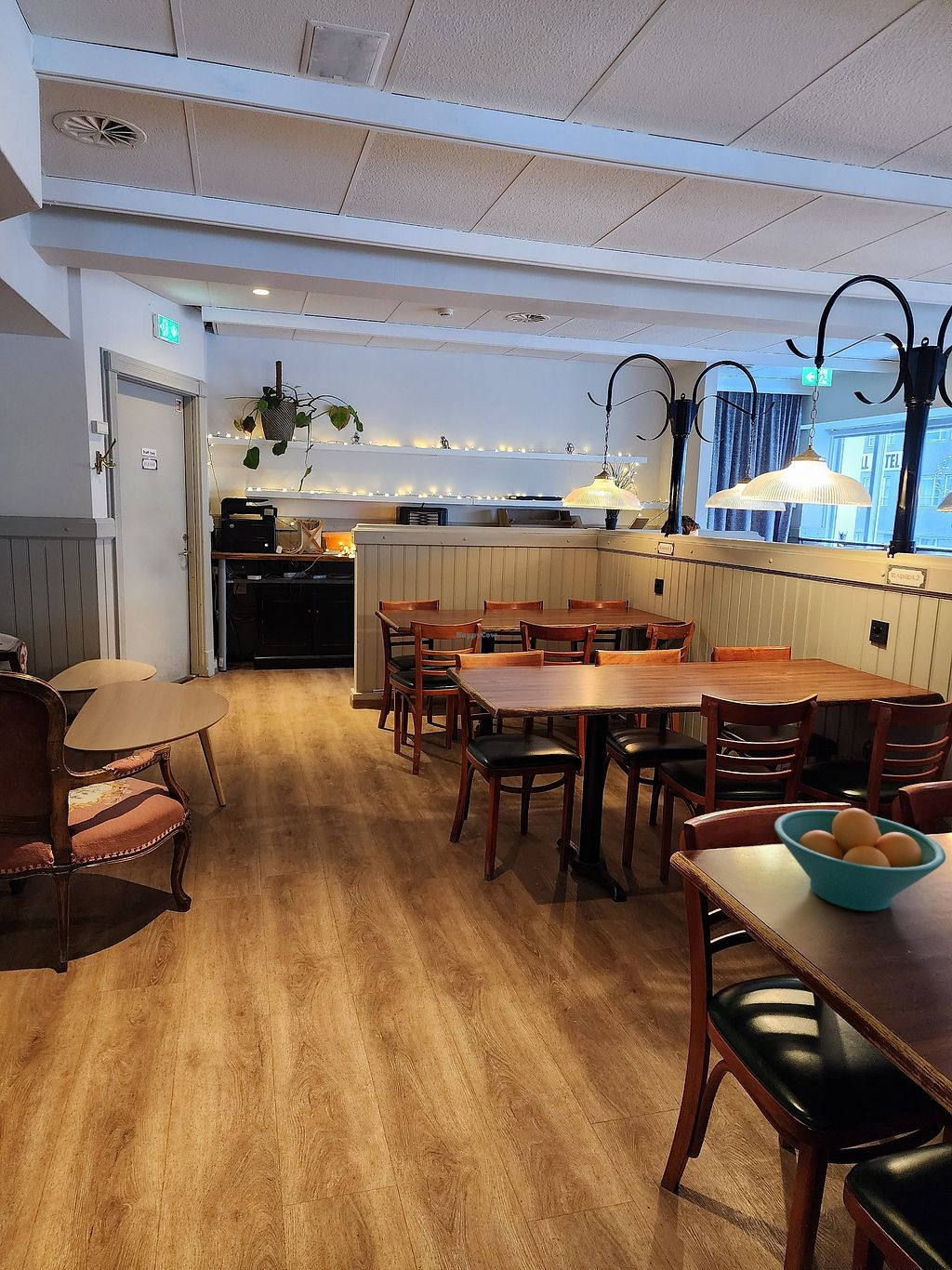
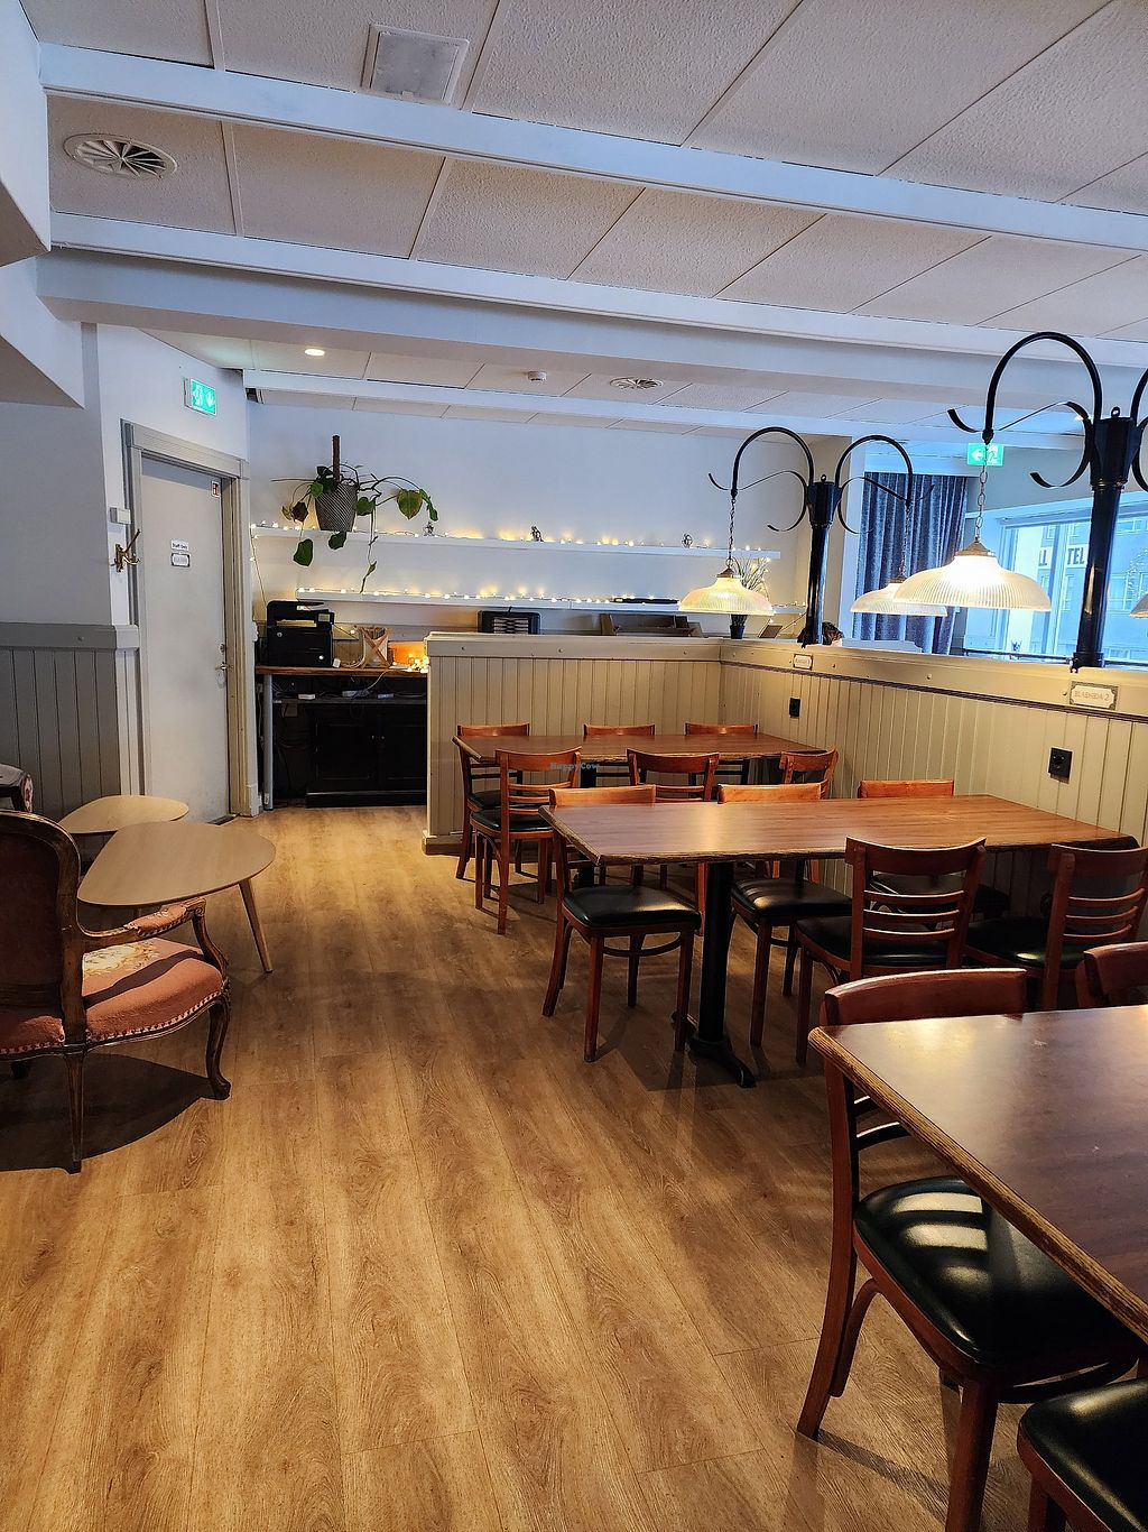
- fruit bowl (854, 853)
